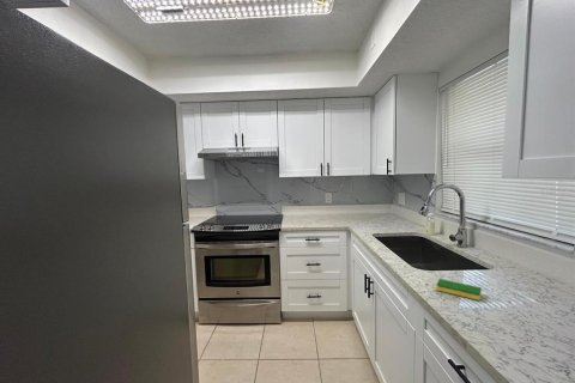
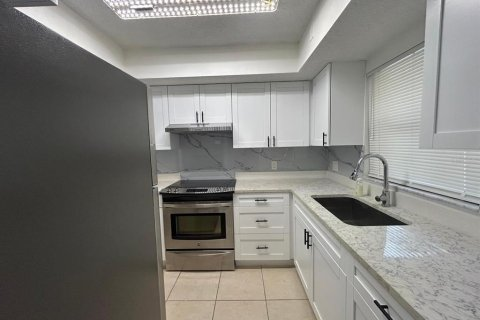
- dish sponge (458, 288)
